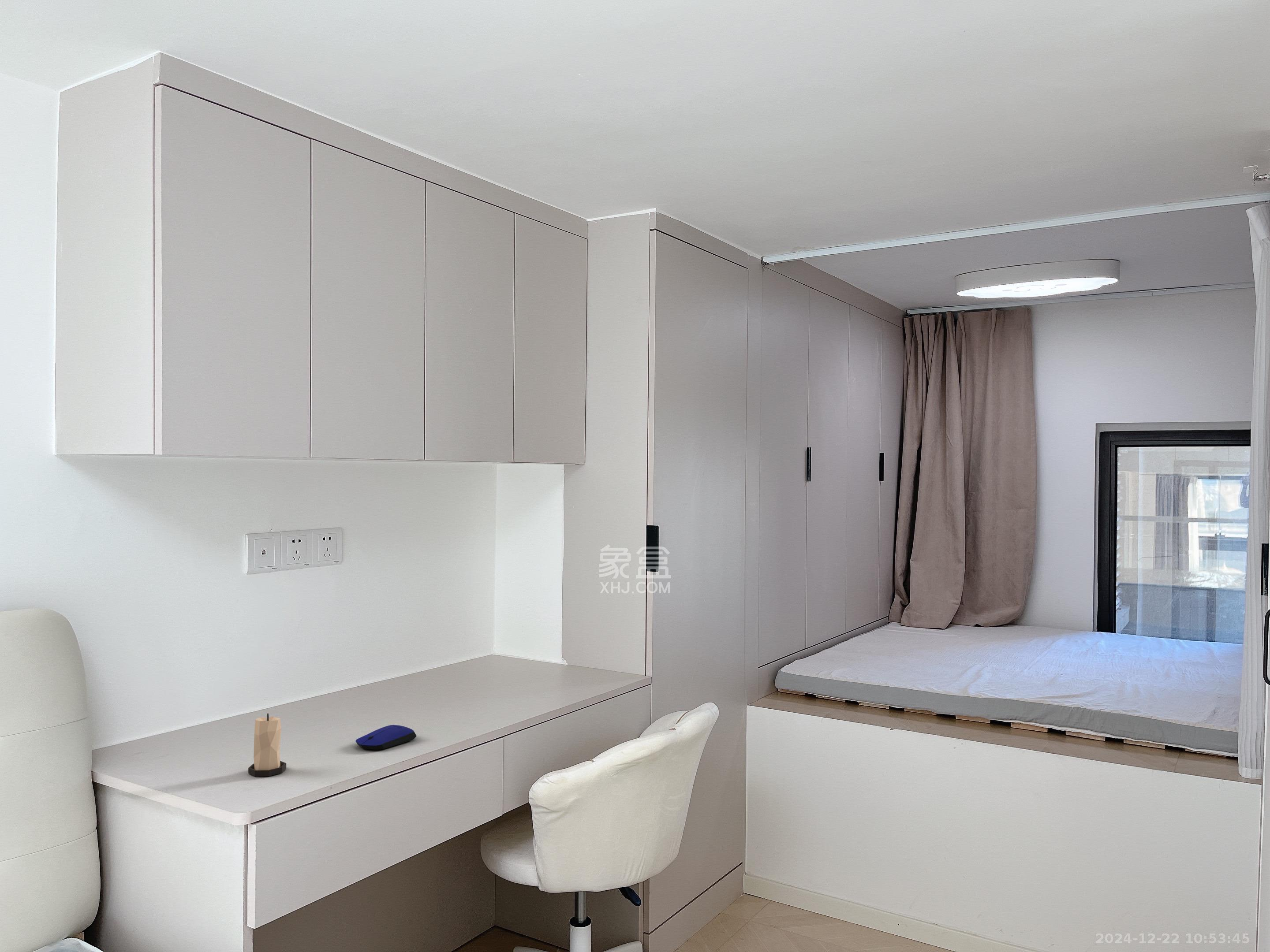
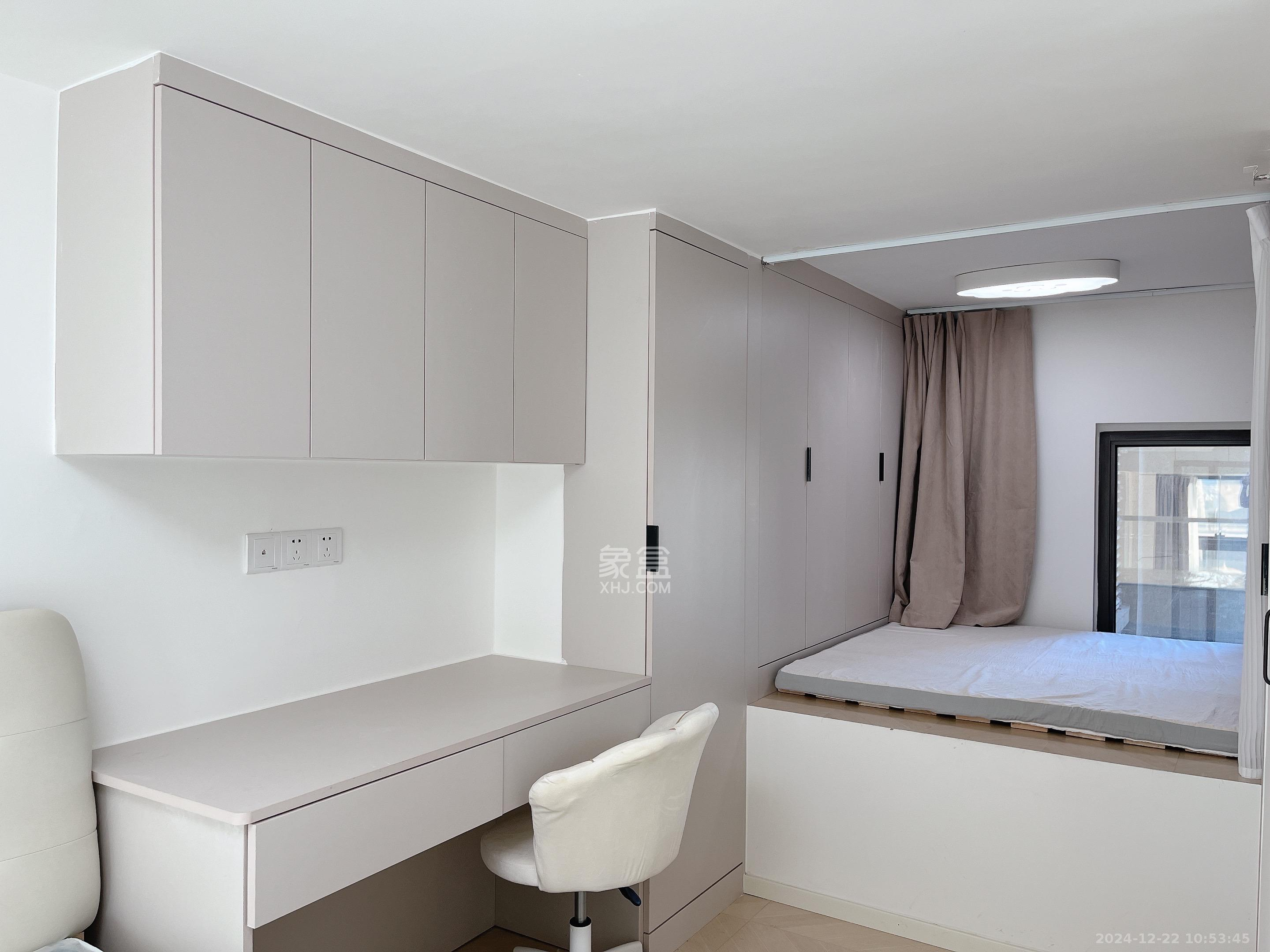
- computer mouse (385, 736)
- candle (267, 742)
